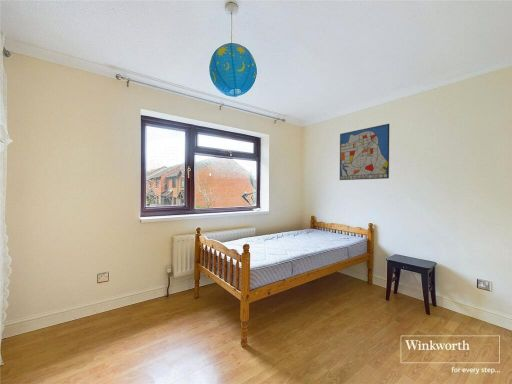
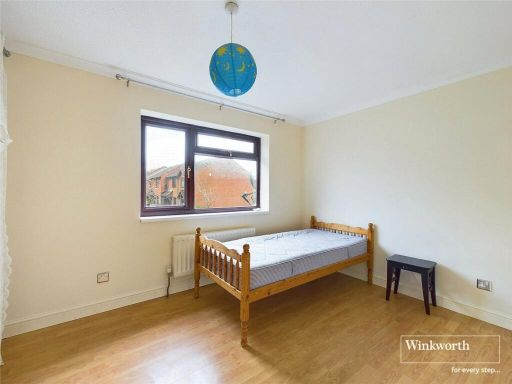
- wall art (362, 154)
